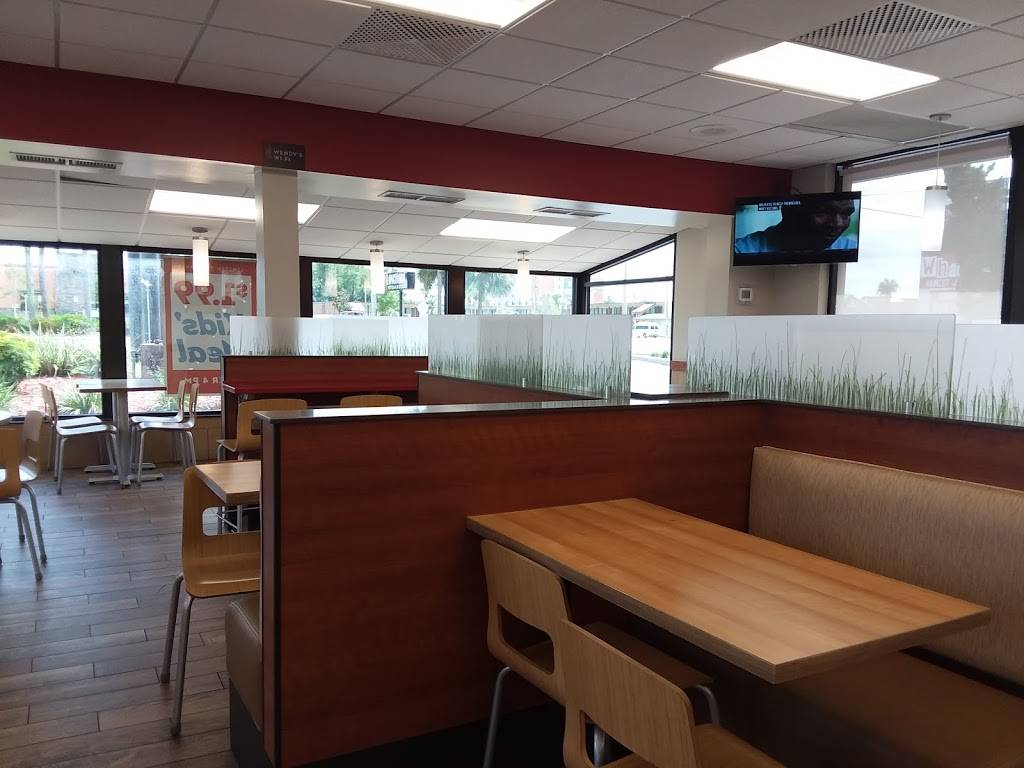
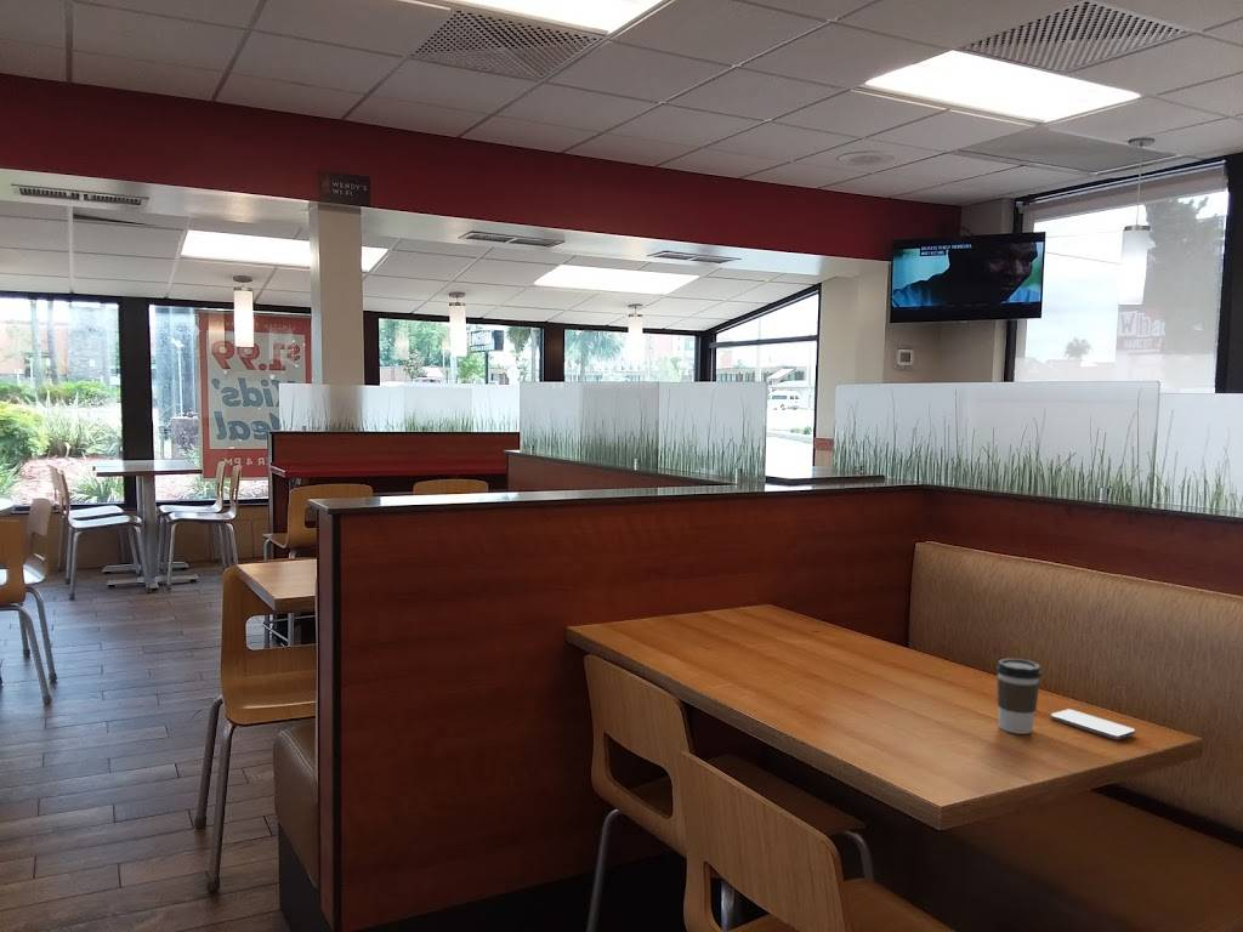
+ smartphone (1091, 723)
+ coffee cup (1017, 695)
